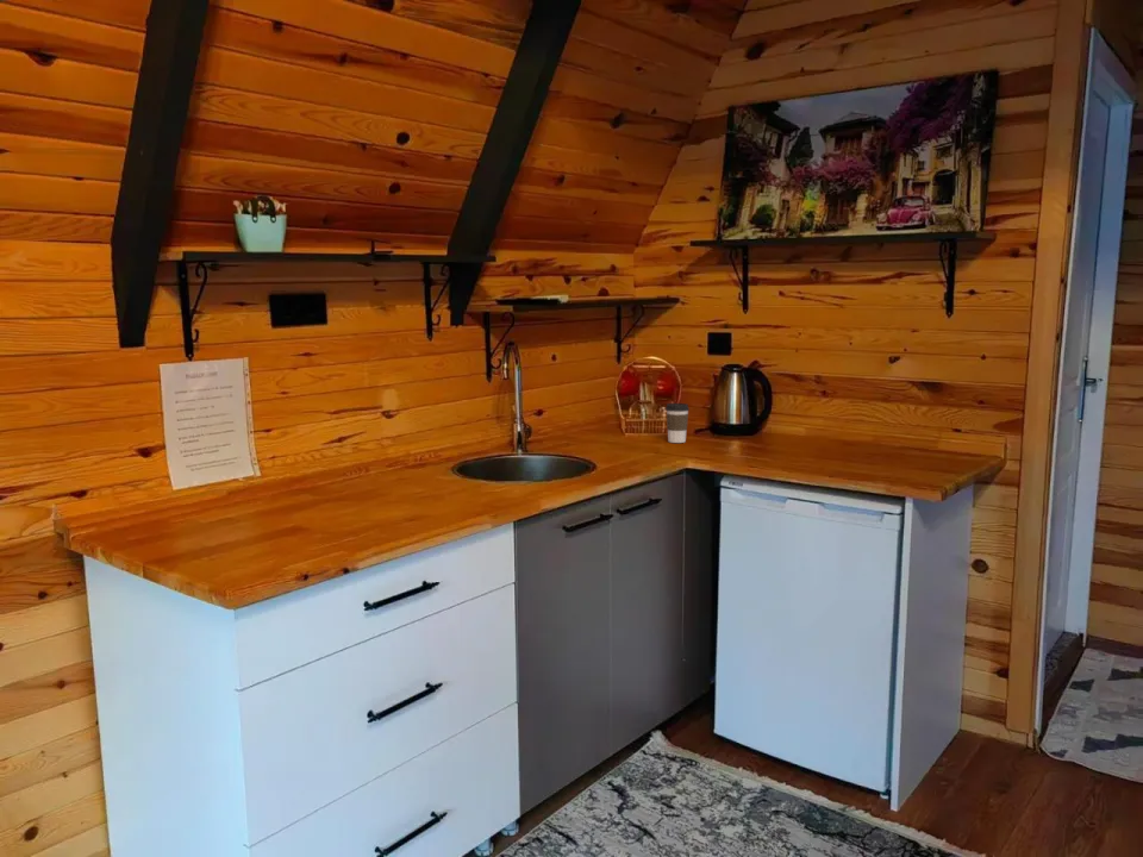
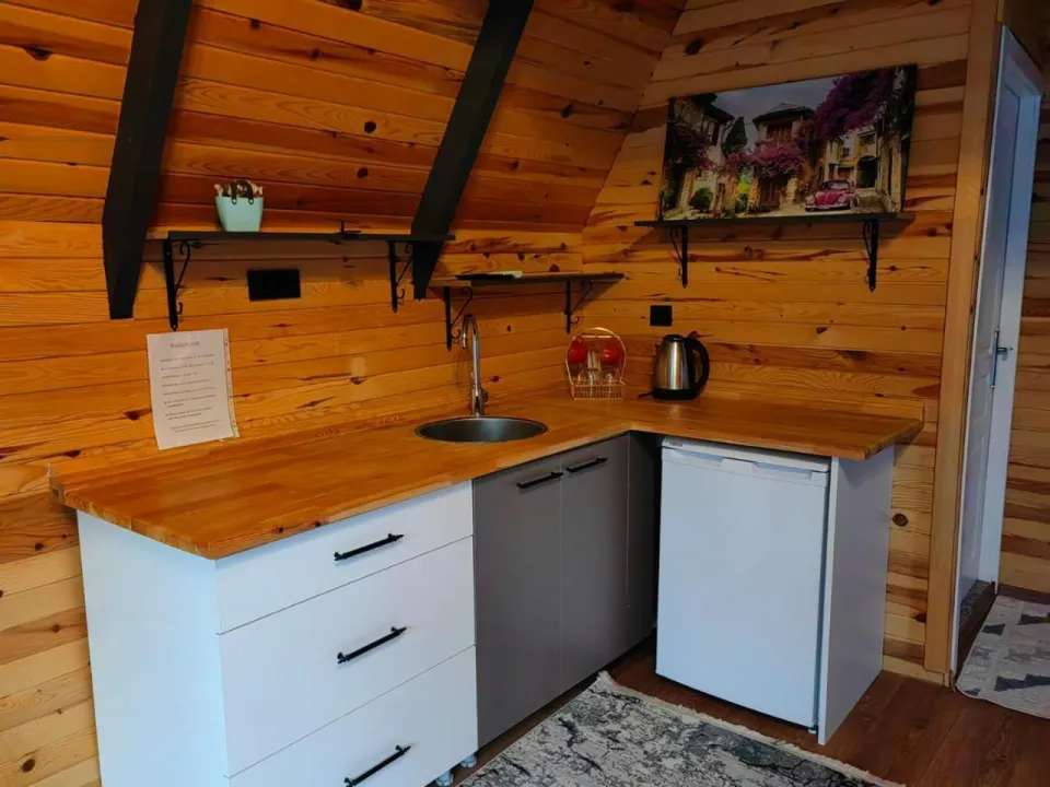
- coffee cup (676, 423)
